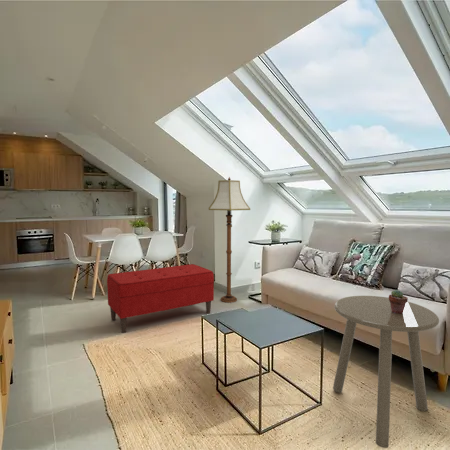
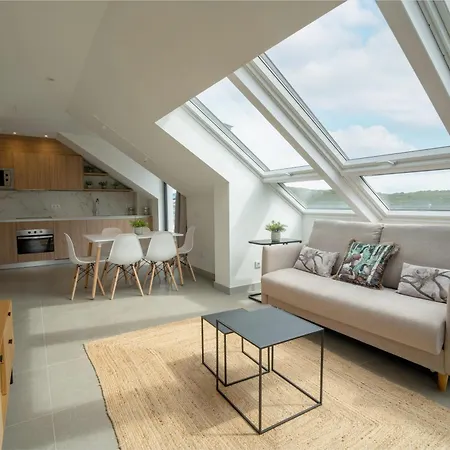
- bench (161, 294)
- potted succulent (397, 300)
- side table (384, 361)
- floor lamp (228, 239)
